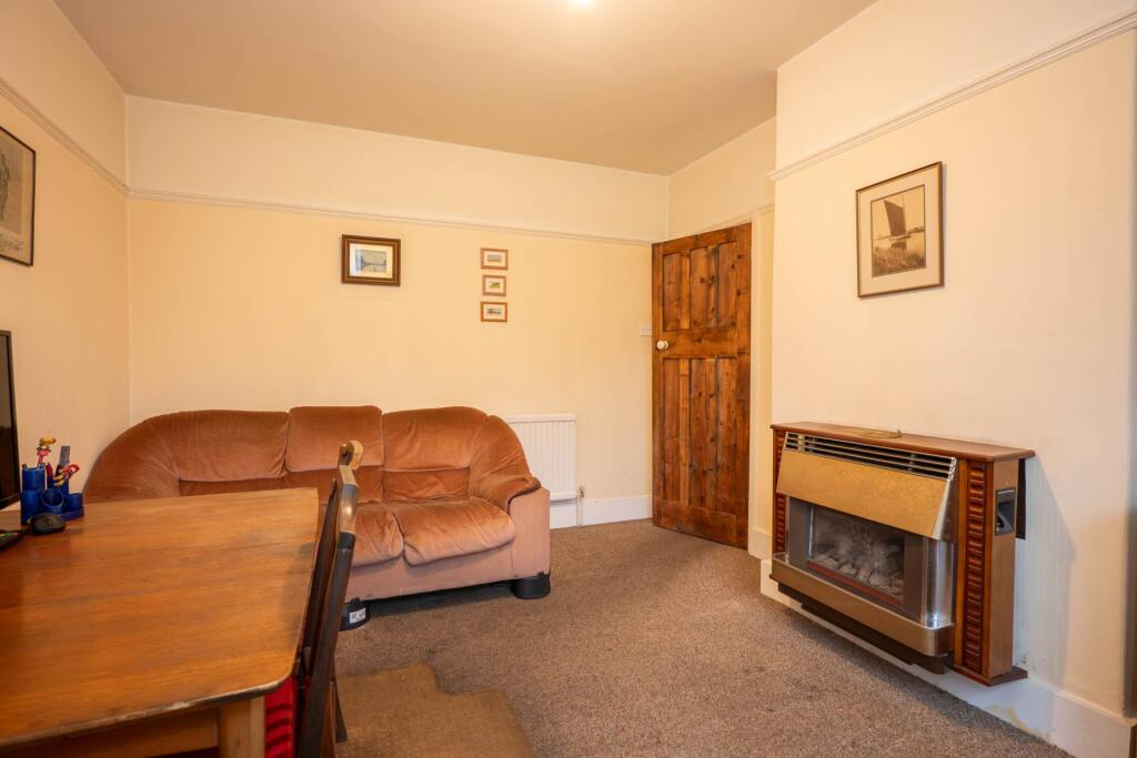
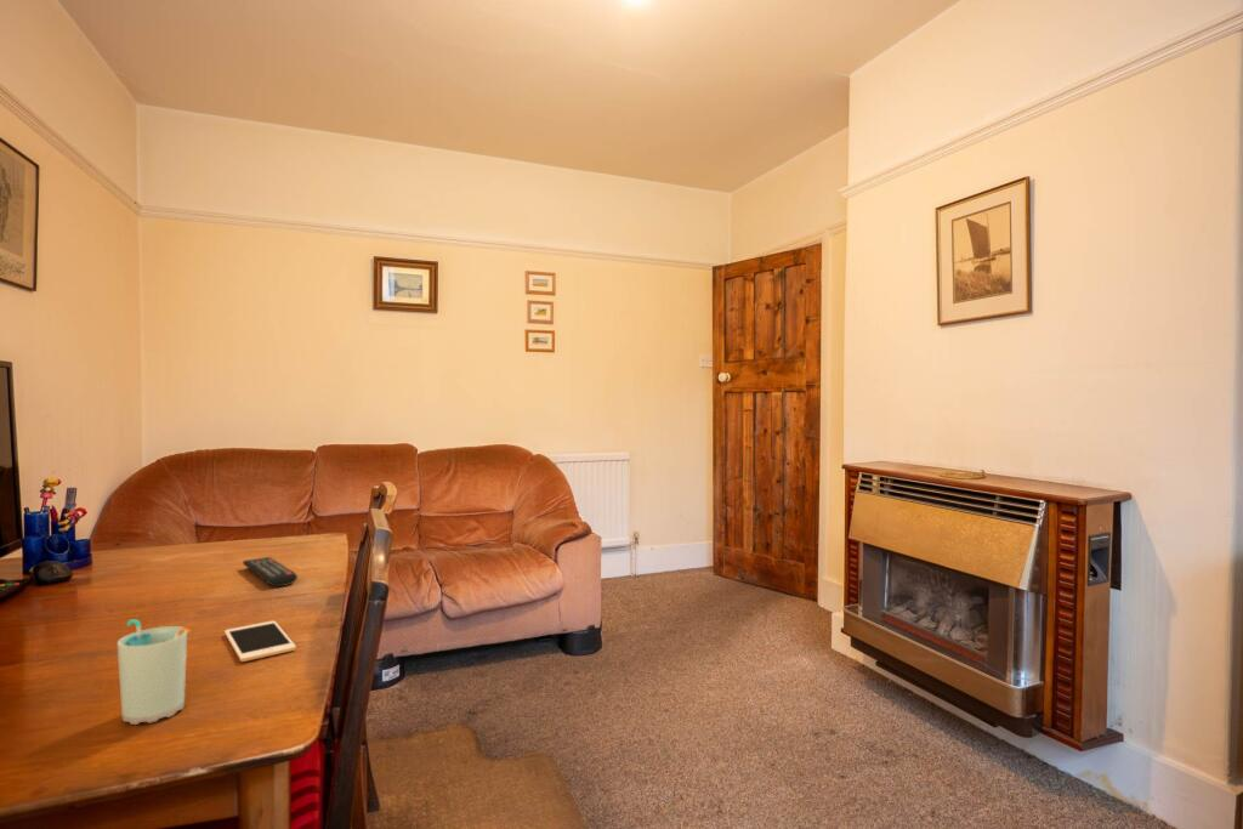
+ cell phone (259, 640)
+ cup (155, 665)
+ remote control (268, 570)
